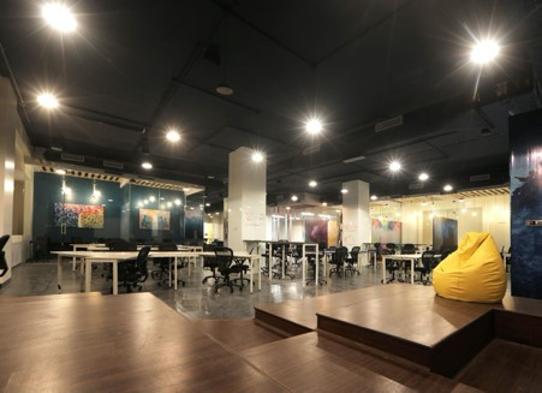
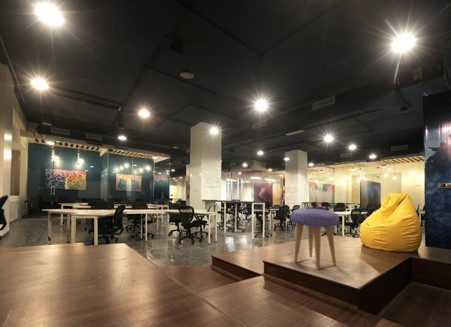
+ stool (314, 237)
